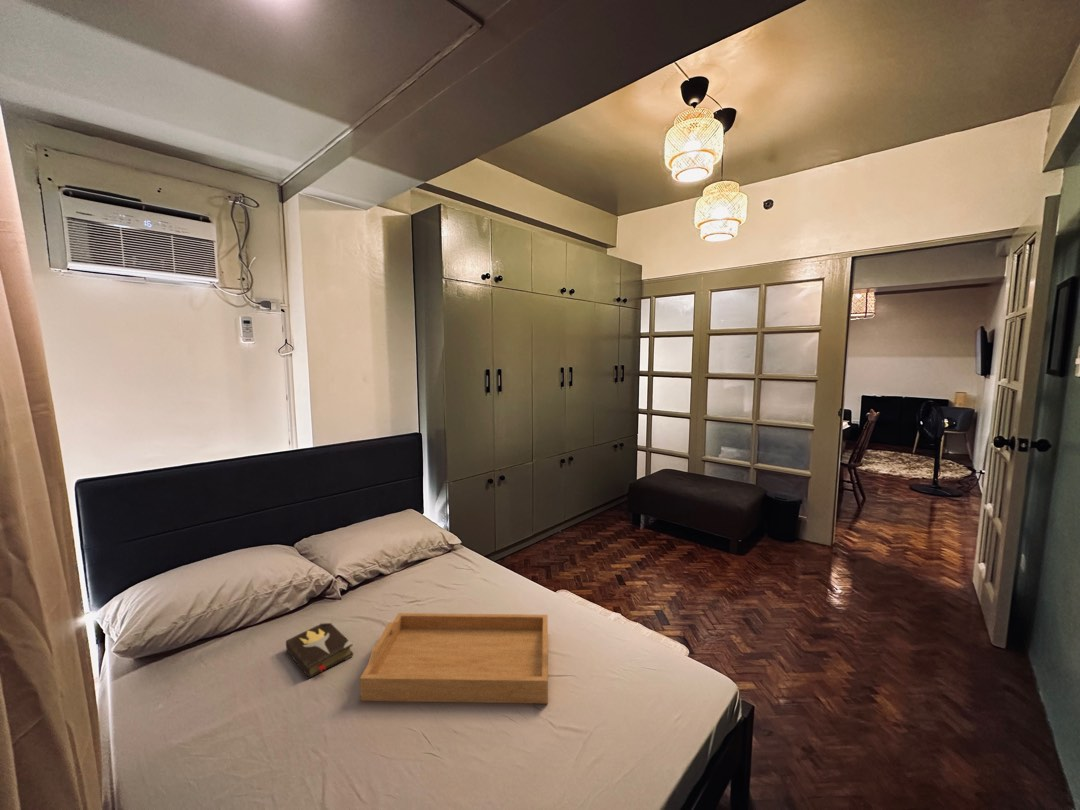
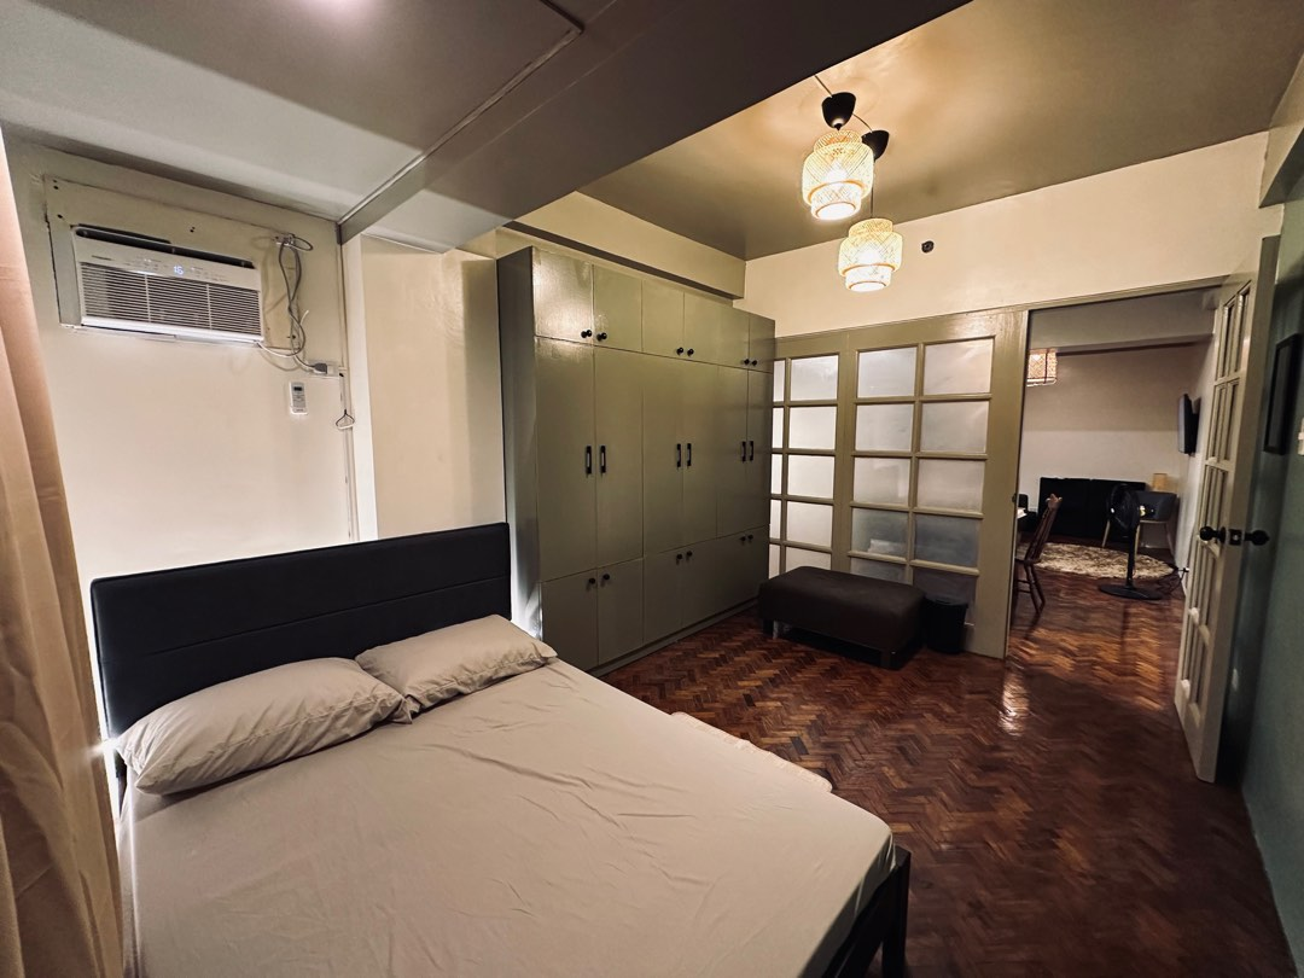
- hardback book (319, 646)
- serving tray (464, 650)
